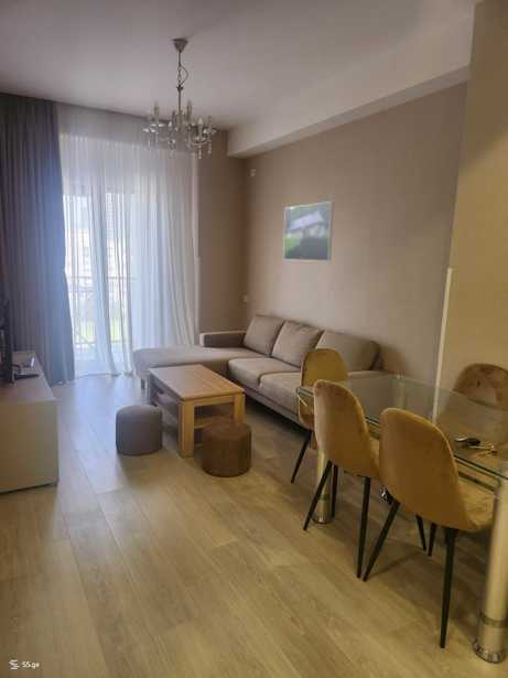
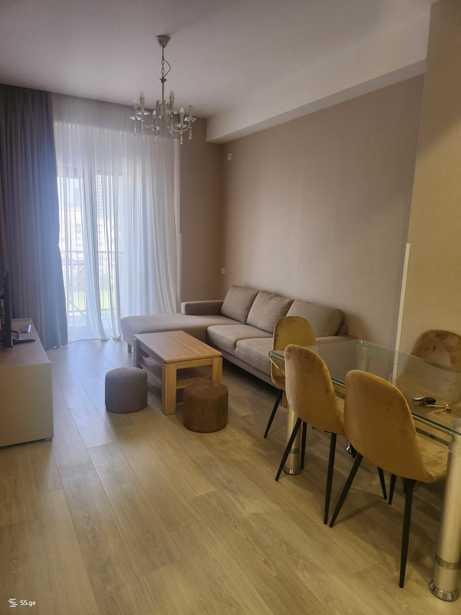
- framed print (306, 233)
